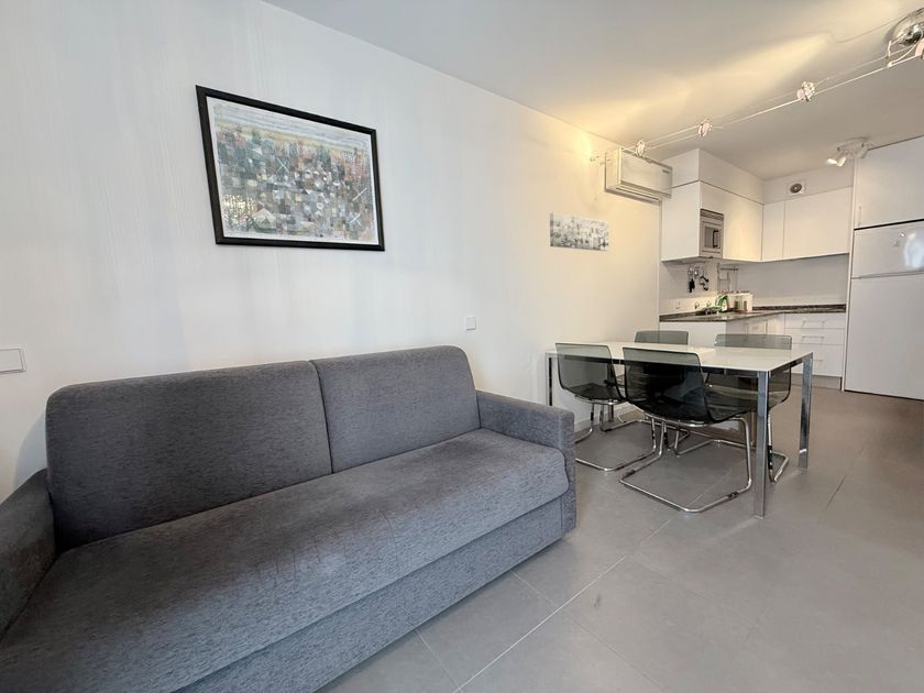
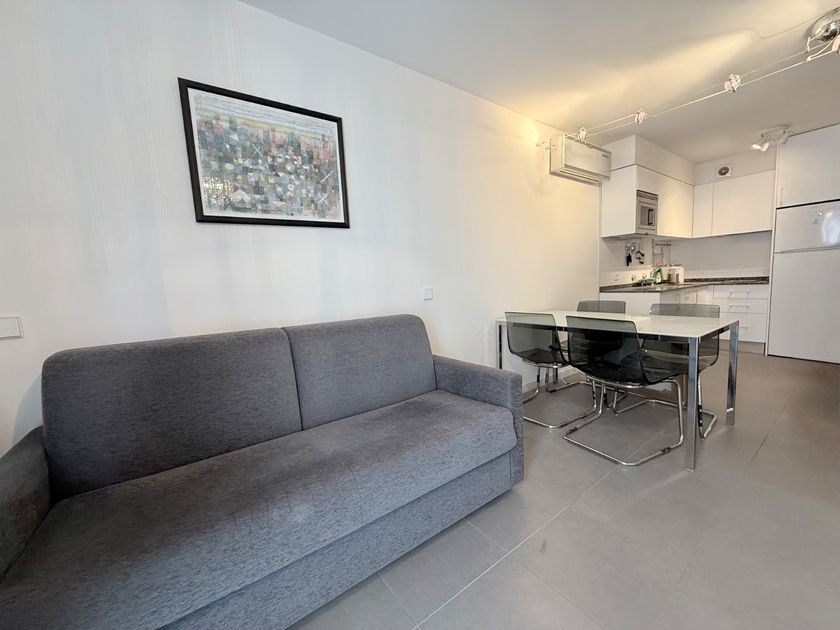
- wall art (581, 233)
